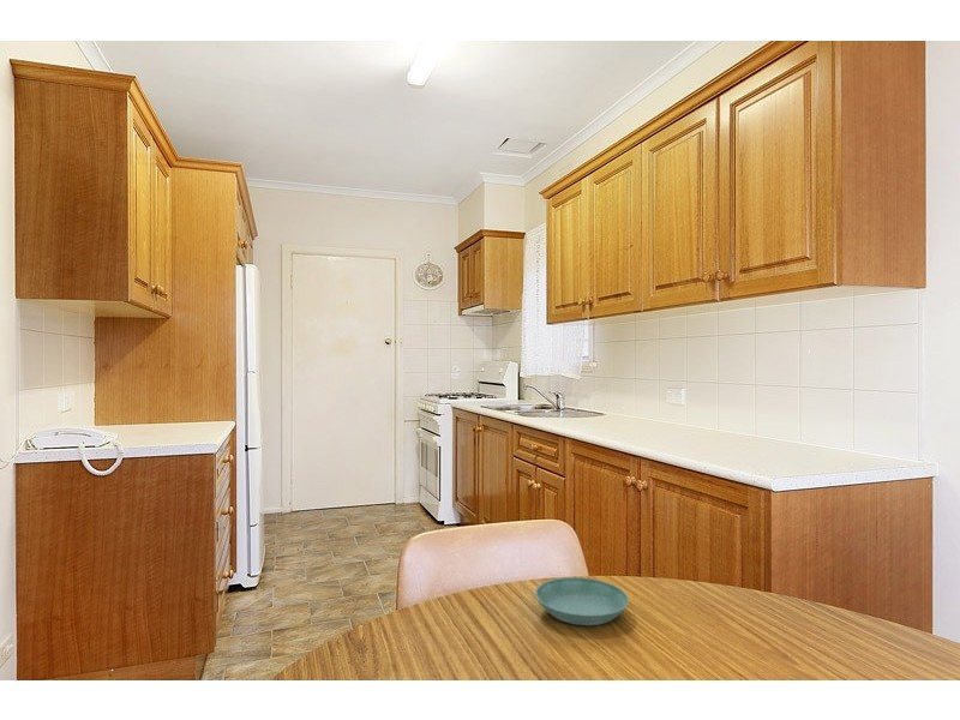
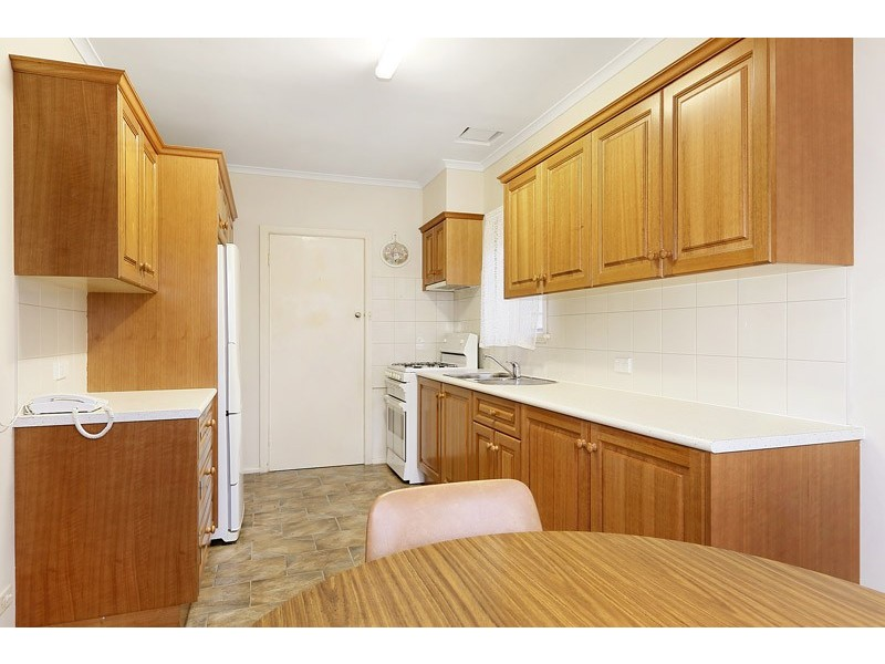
- saucer (581, 602)
